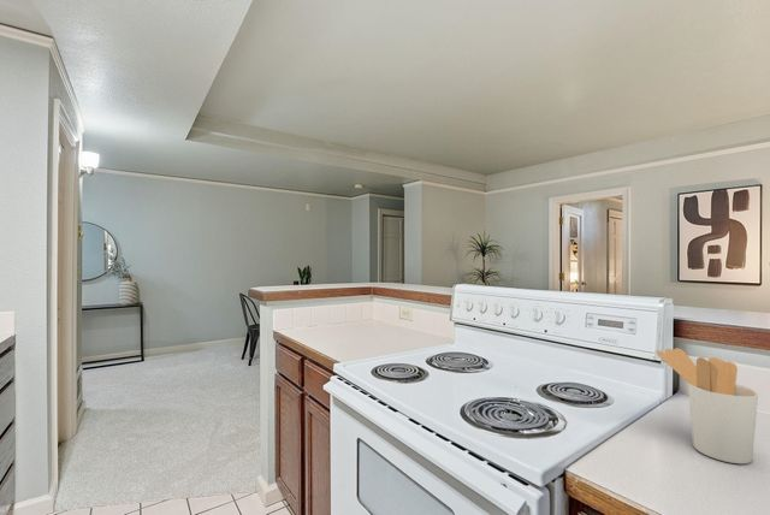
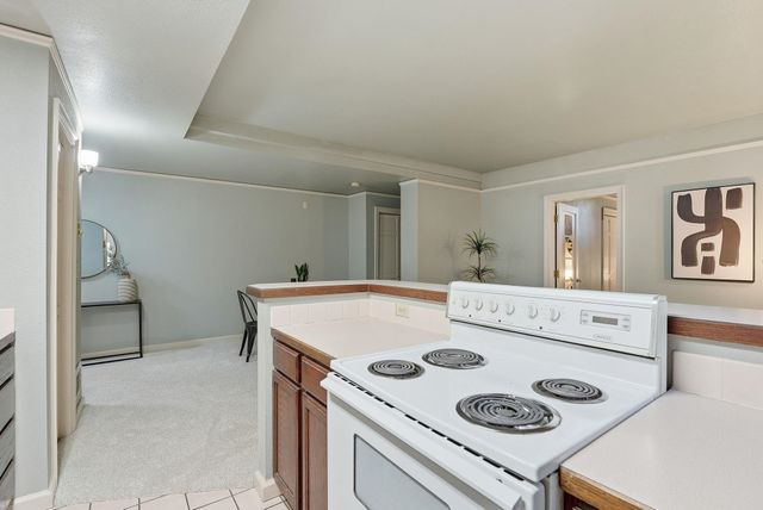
- utensil holder (704, 398)
